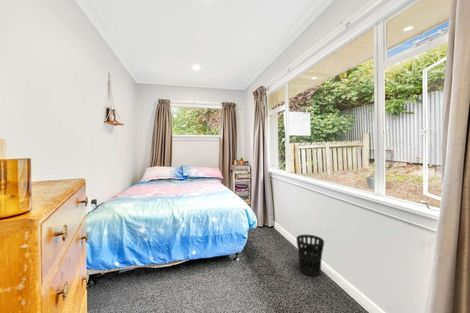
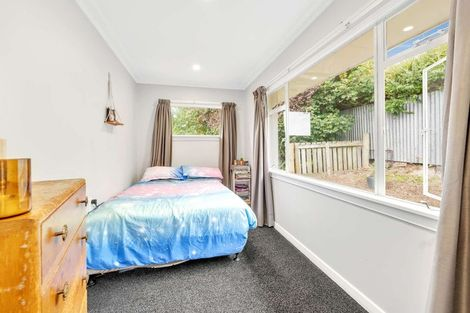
- wastebasket (309, 254)
